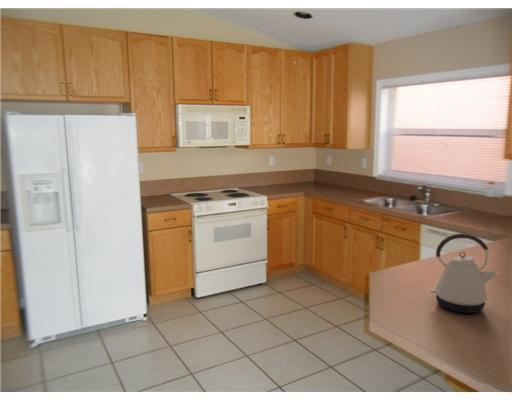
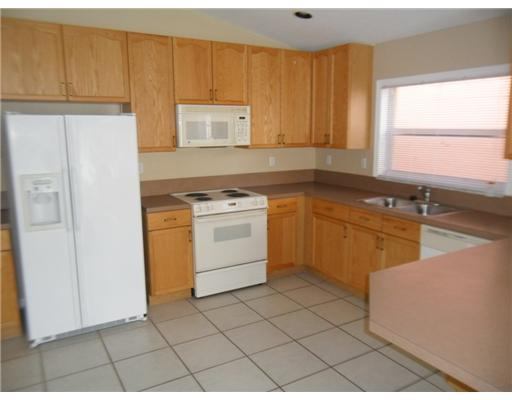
- kettle (463, 270)
